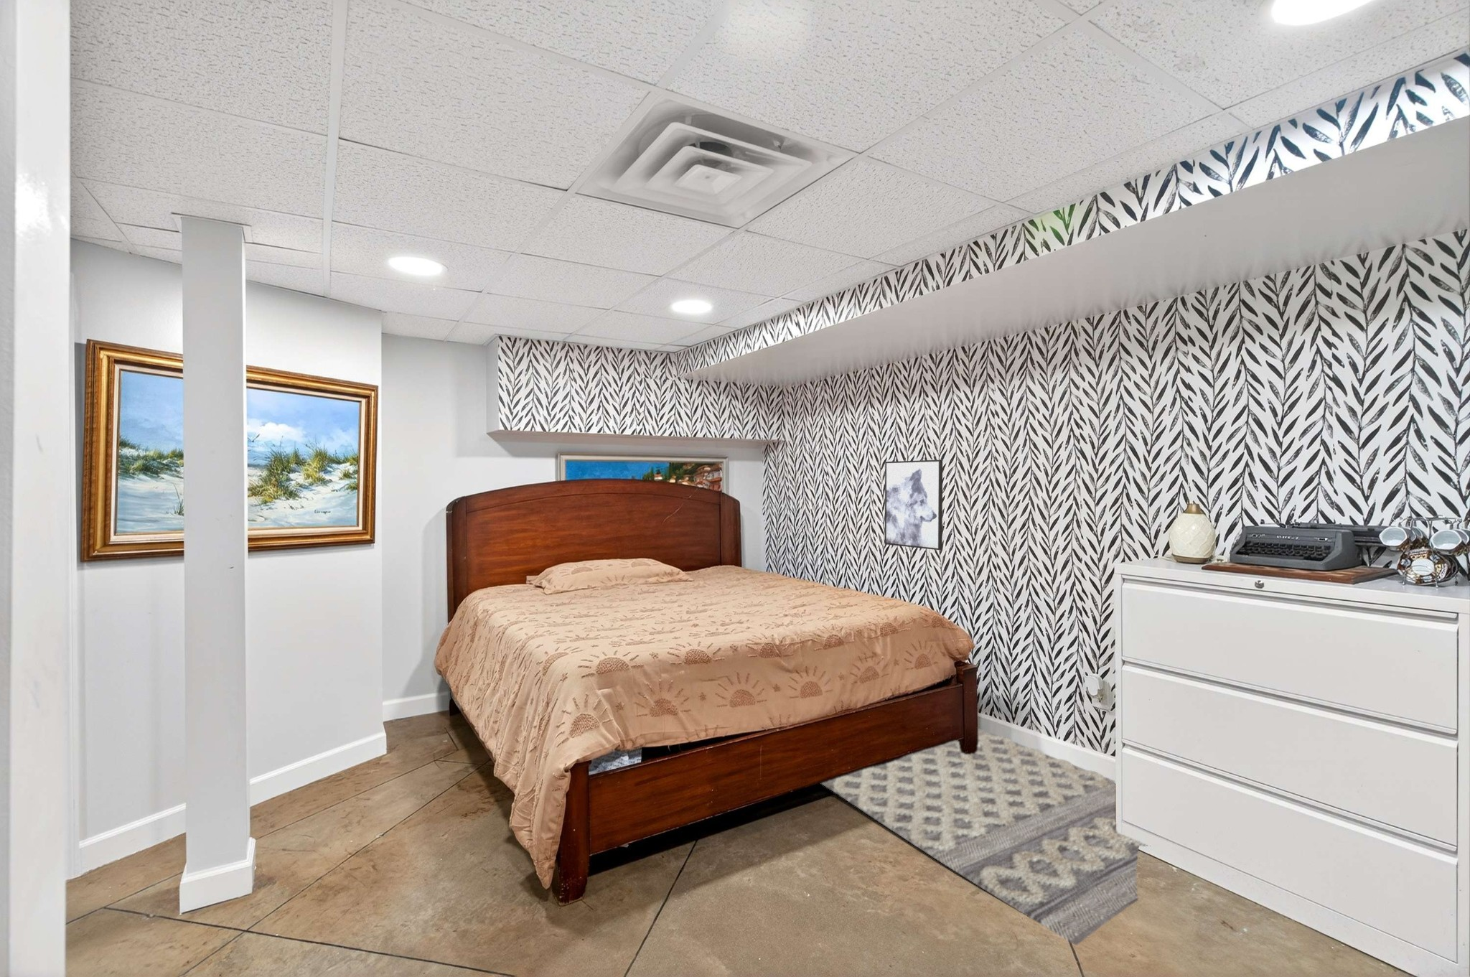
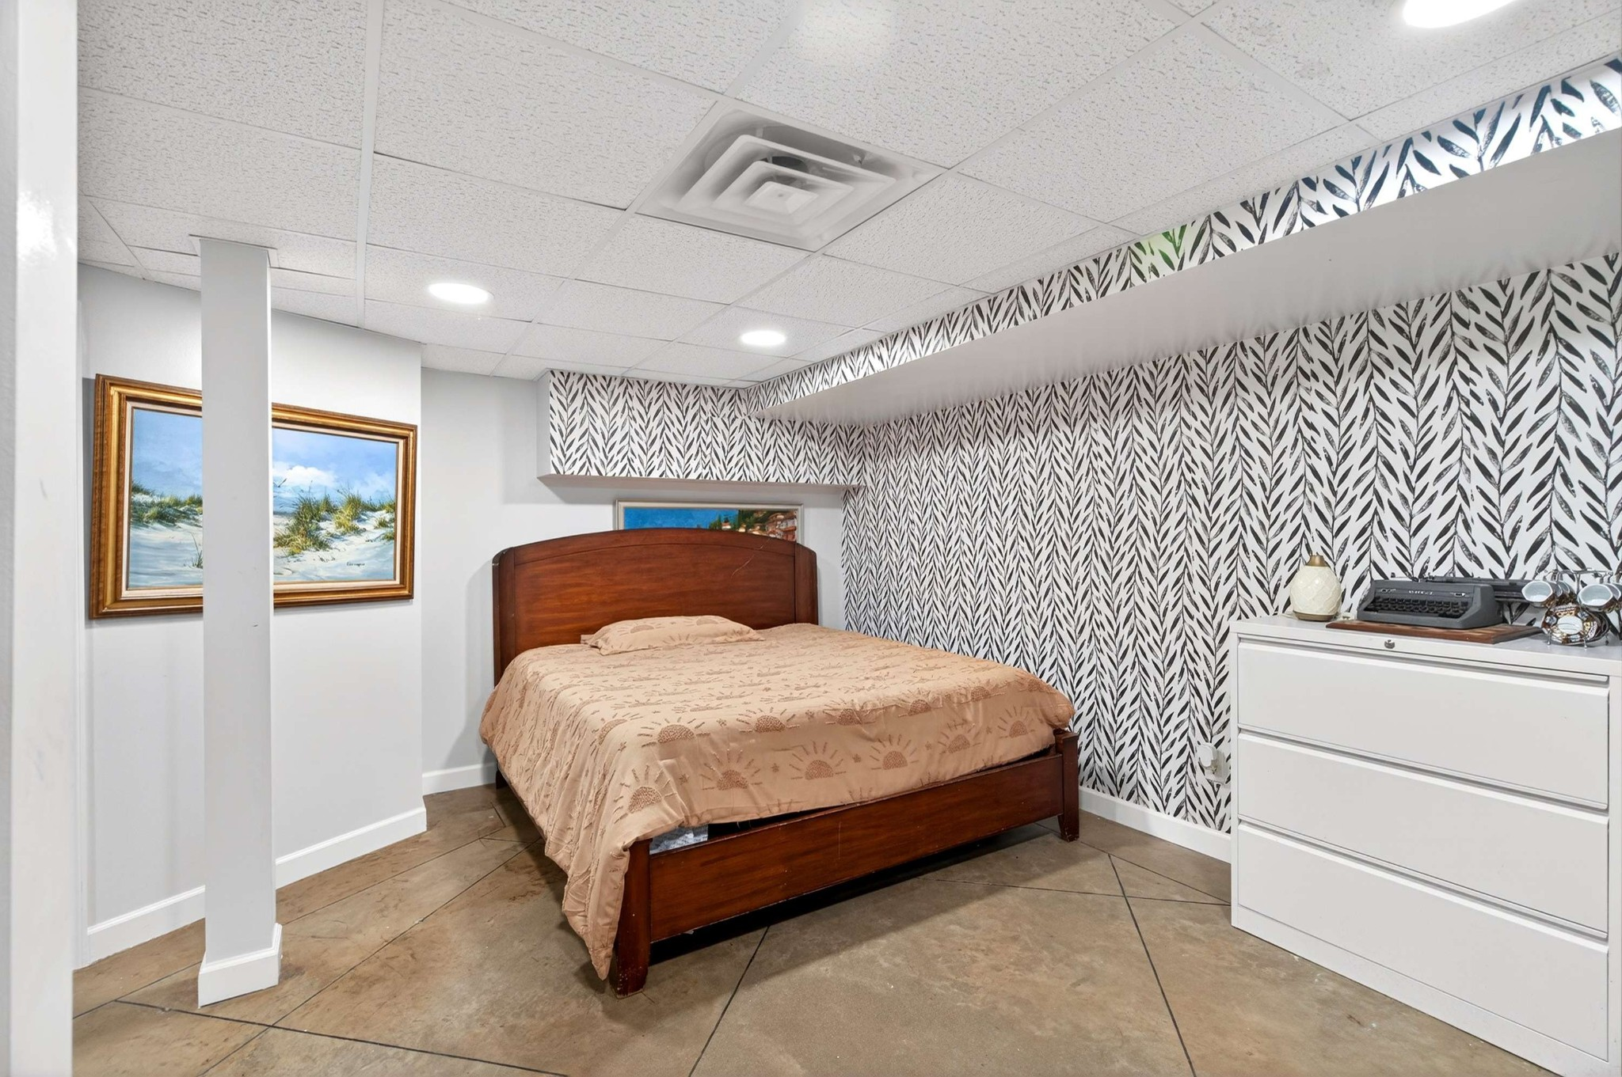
- rug (965, 781)
- wall art (912, 504)
